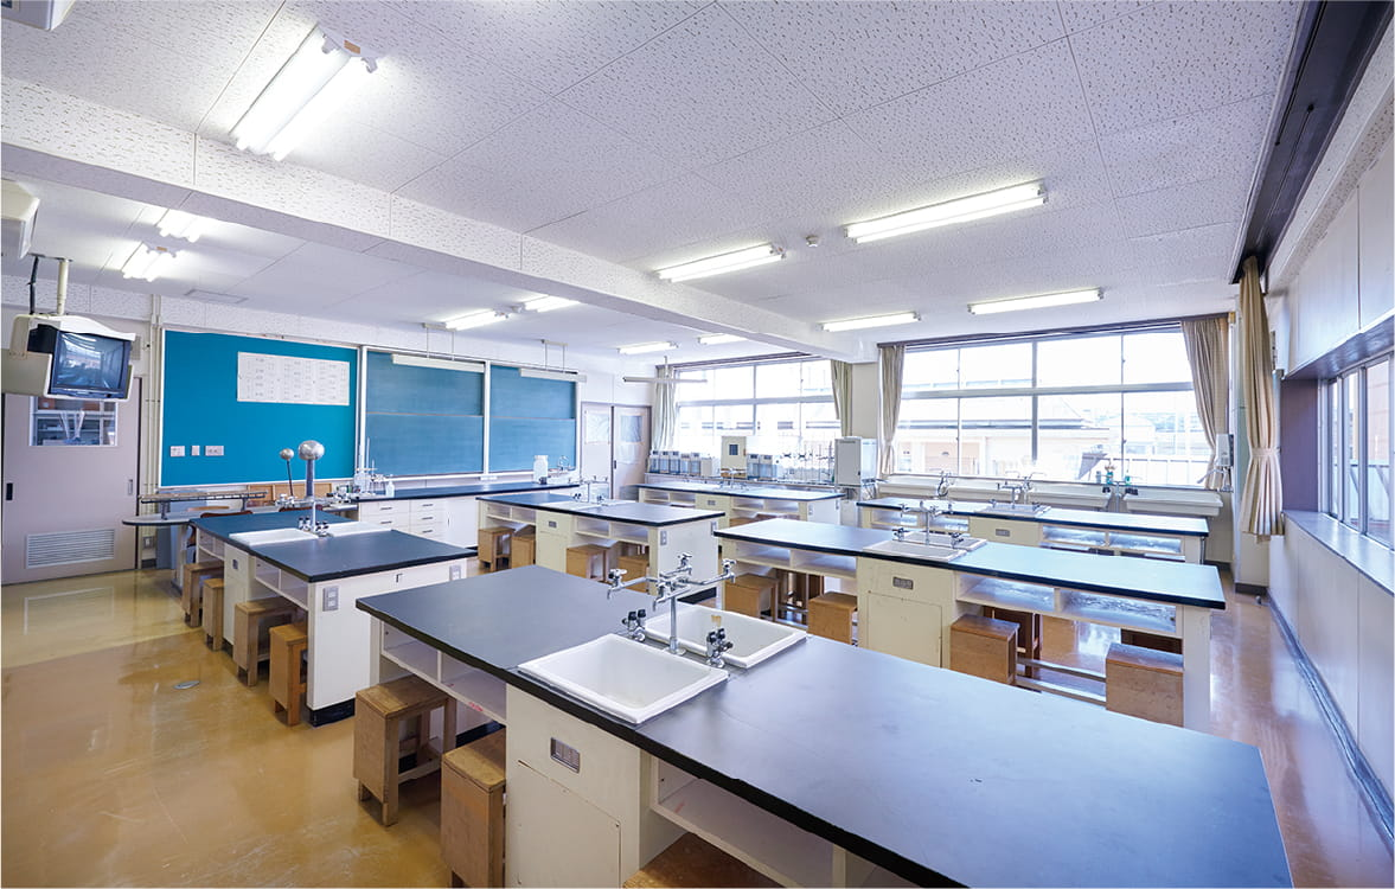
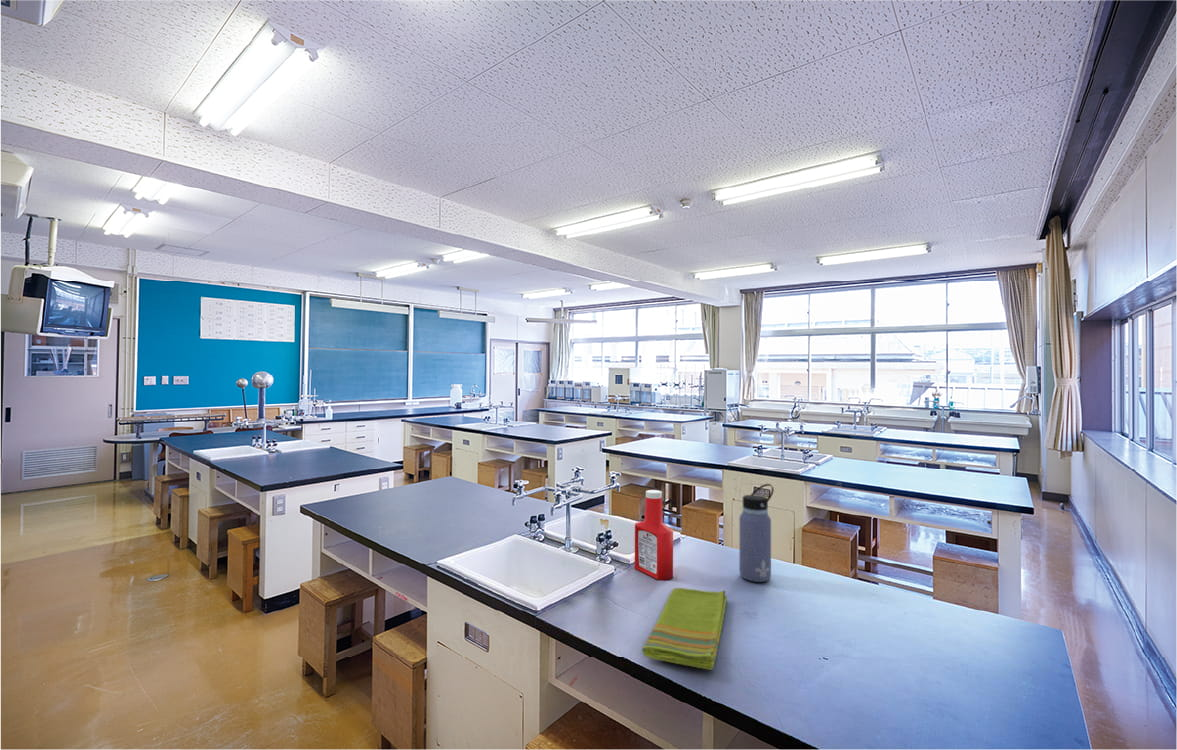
+ water bottle (756, 530)
+ dish towel (689, 619)
+ soap bottle (653, 531)
